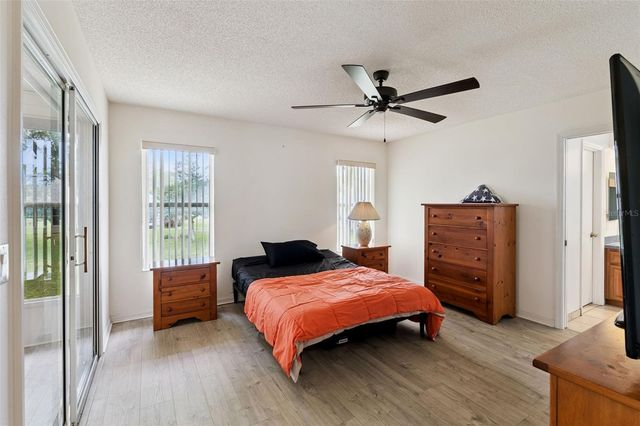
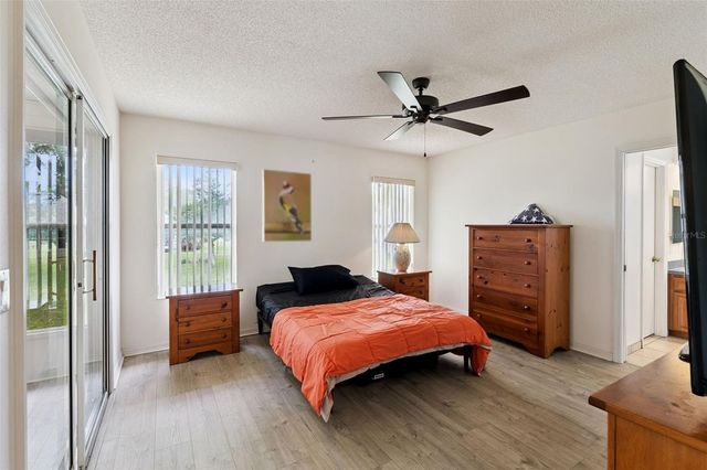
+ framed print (287, 206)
